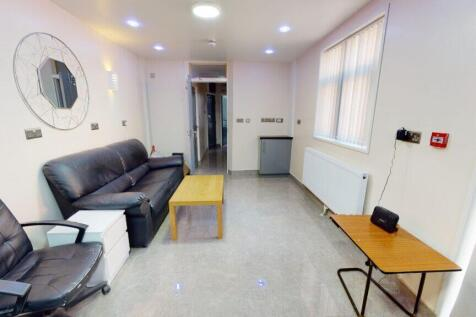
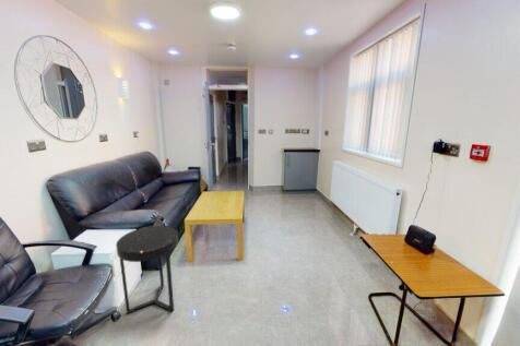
+ side table (159, 271)
